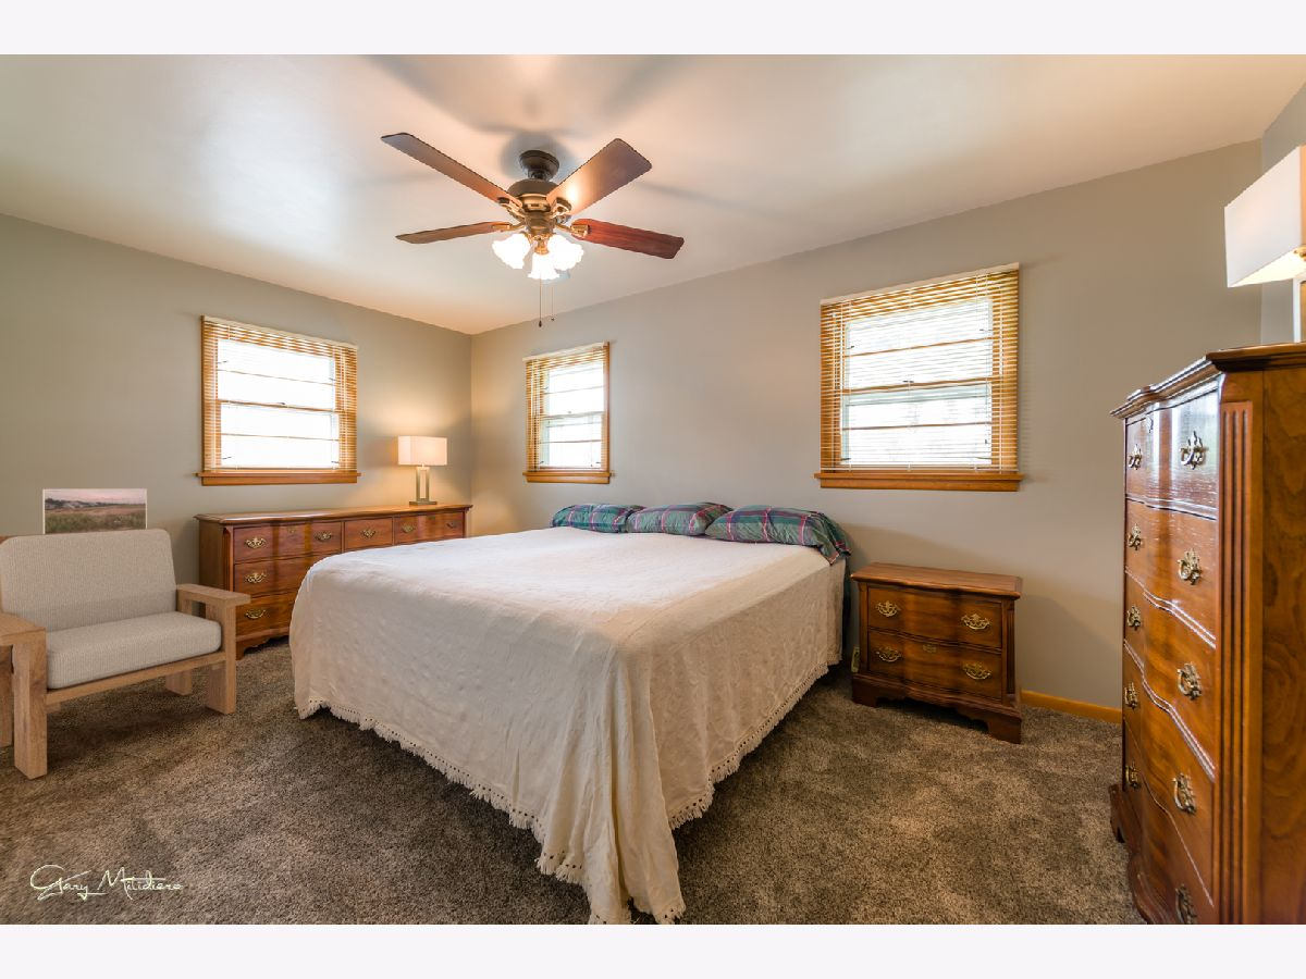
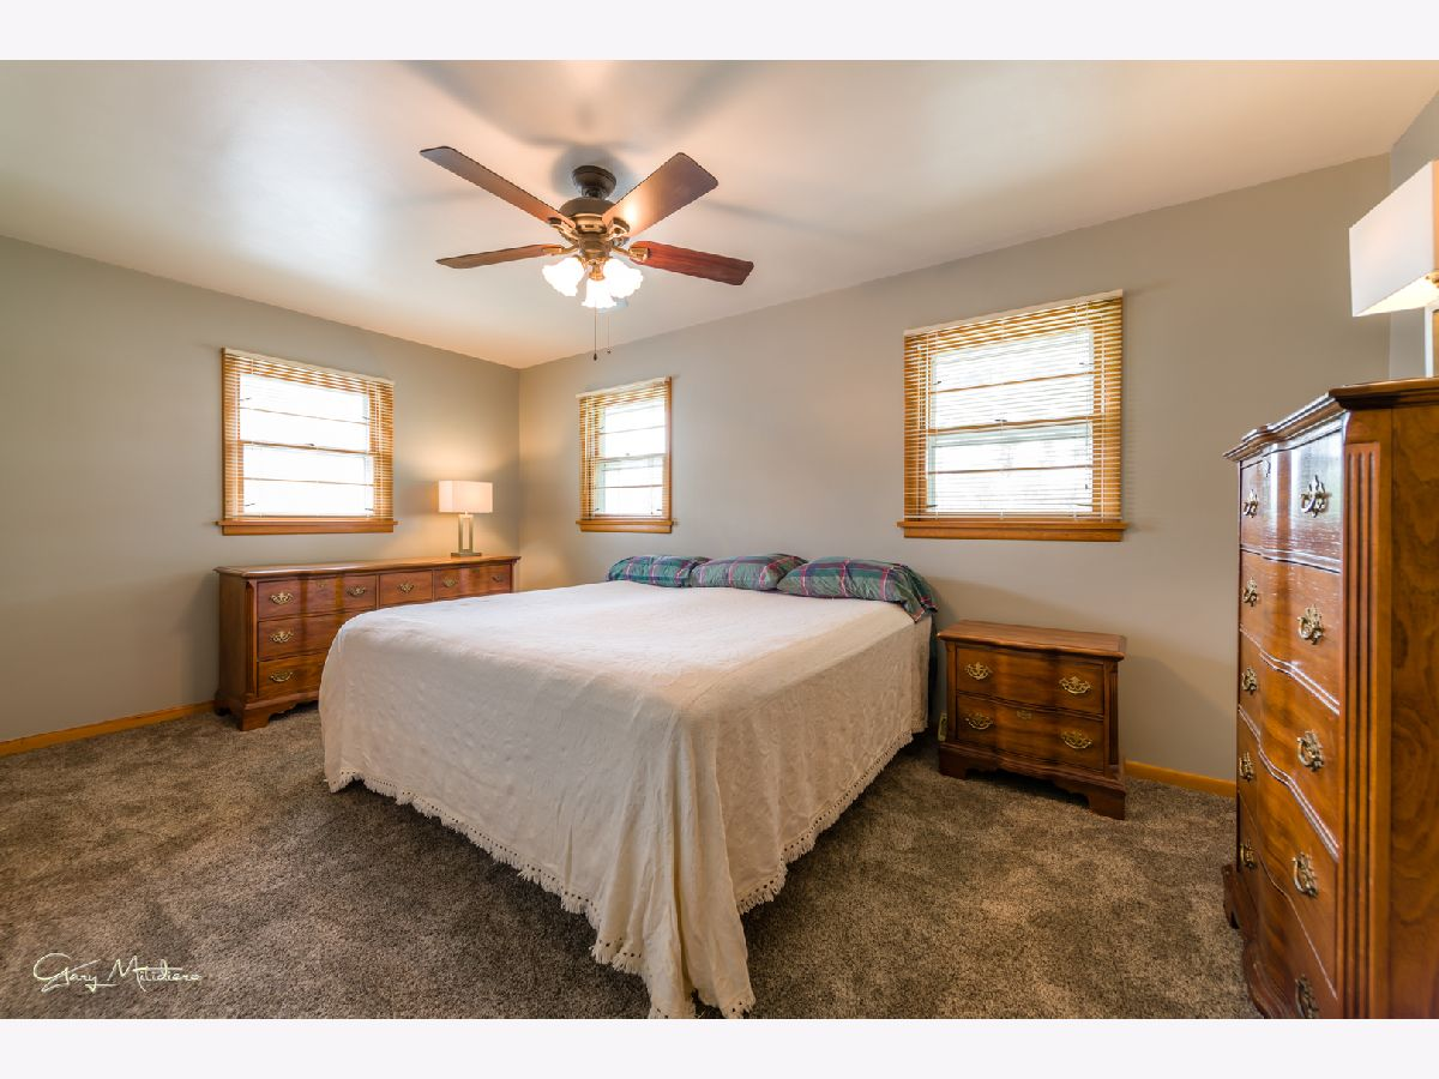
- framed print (97, 517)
- armchair (114, 628)
